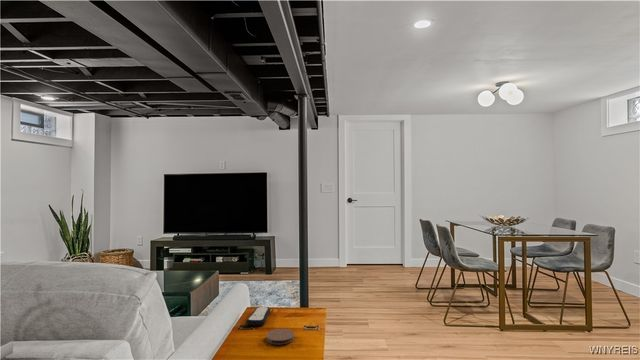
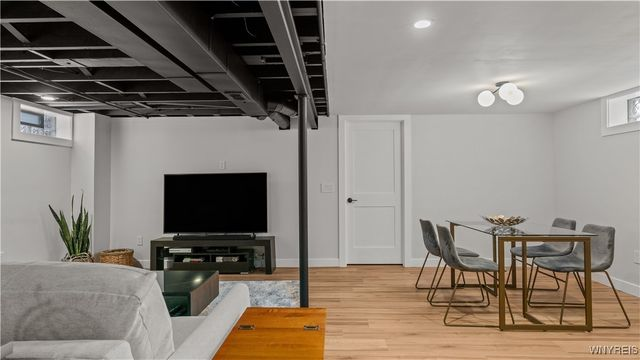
- coaster (280, 336)
- remote control (259, 315)
